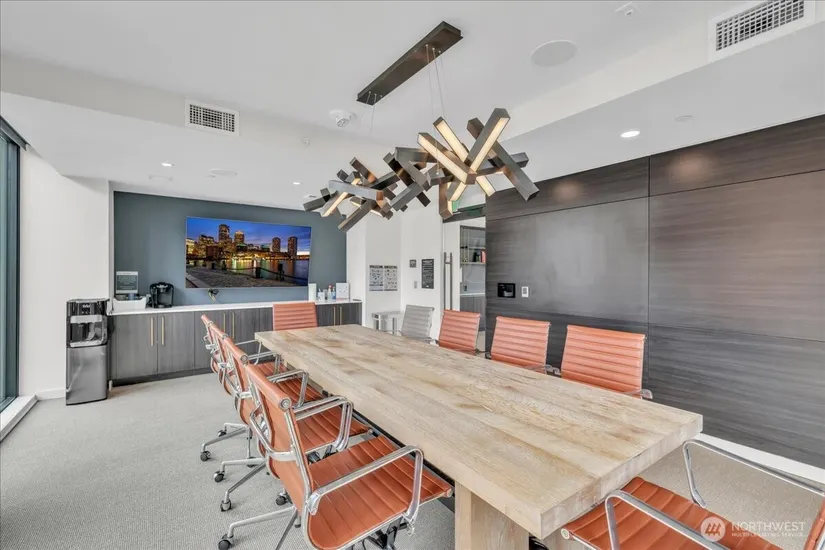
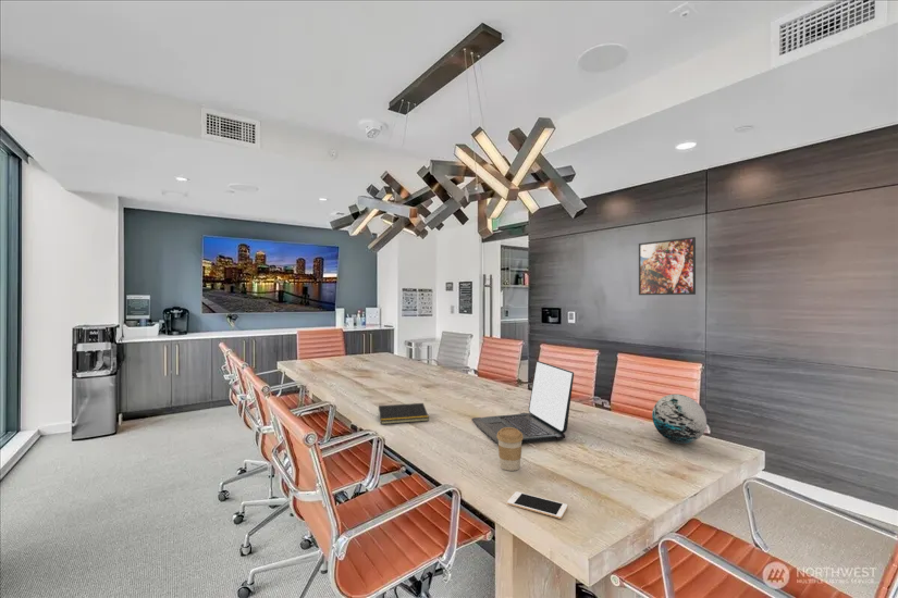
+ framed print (665, 267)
+ coffee cup (509, 448)
+ laptop (530, 398)
+ cell phone (537, 503)
+ notepad (403, 412)
+ decorative orb (678, 418)
